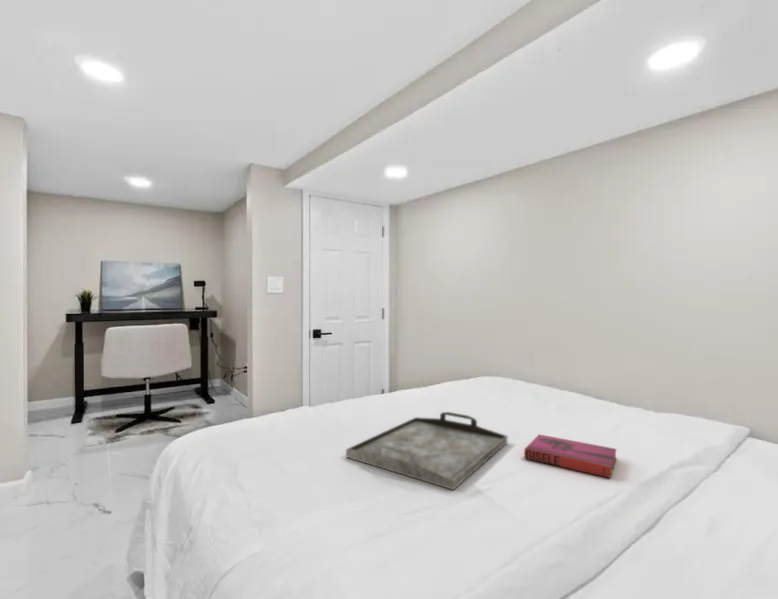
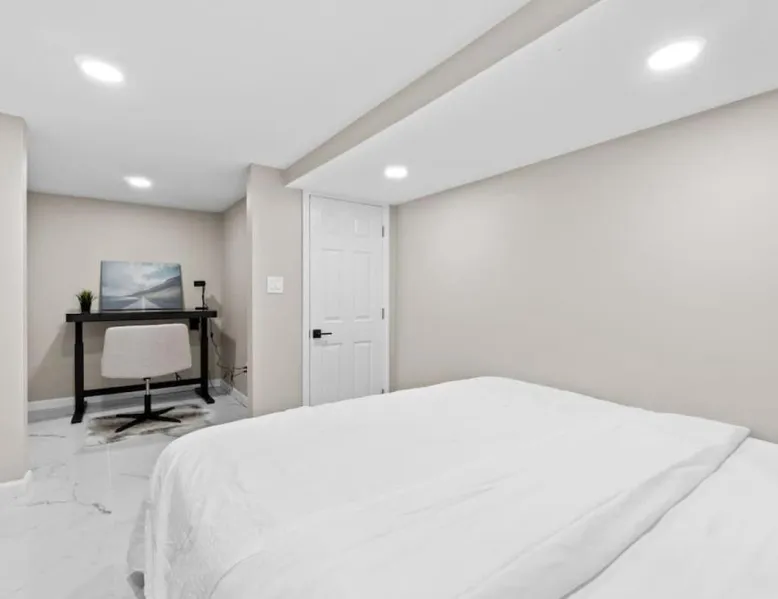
- hardback book (570, 453)
- serving tray (430, 439)
